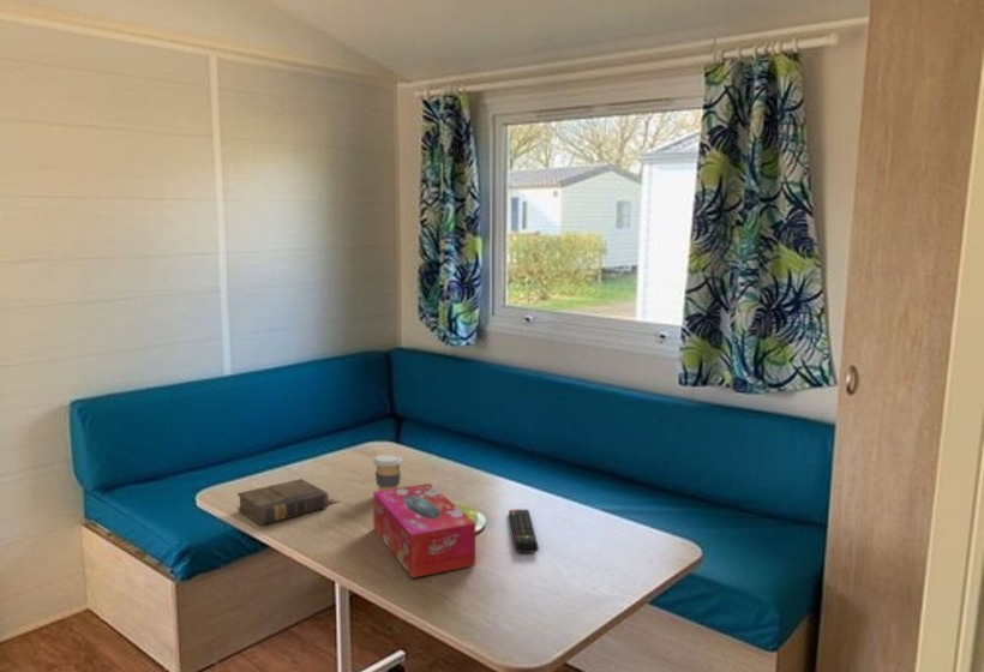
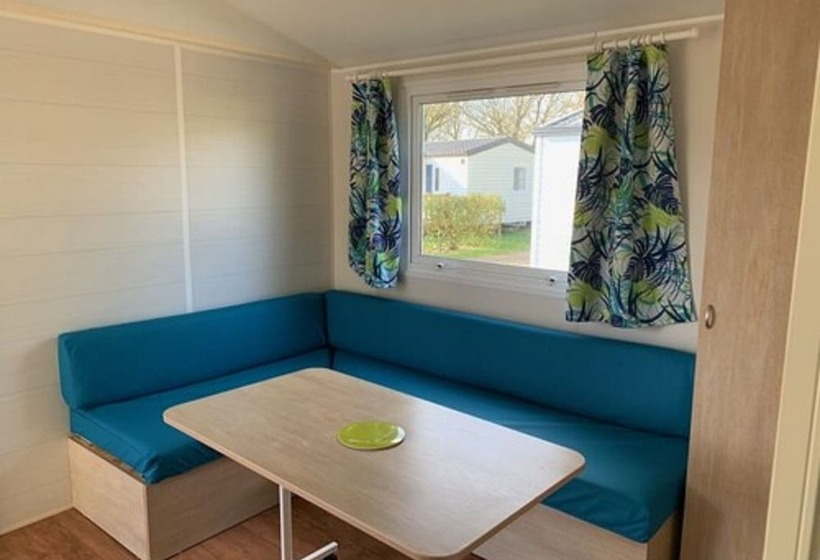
- book (292, 498)
- tissue box (421, 526)
- coffee cup (388, 476)
- remote control (522, 529)
